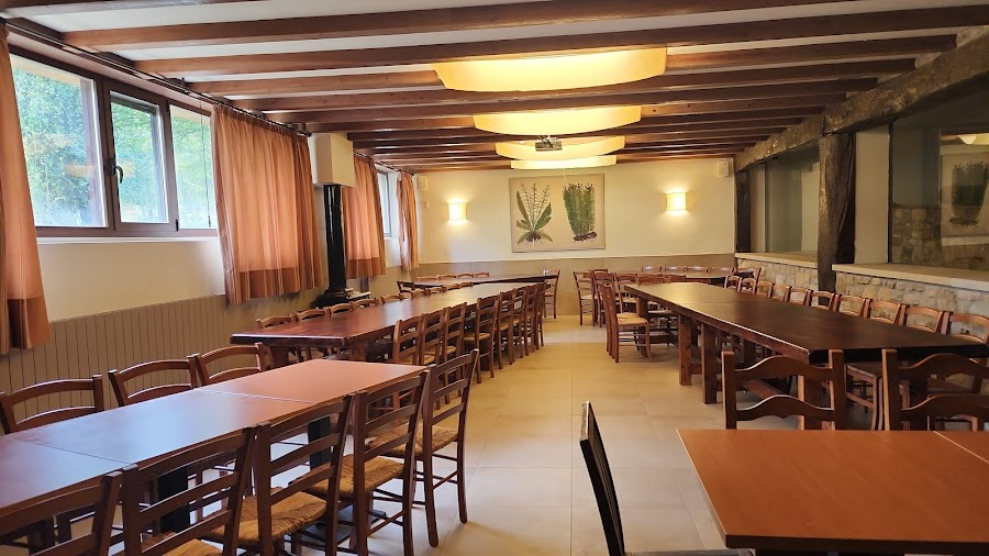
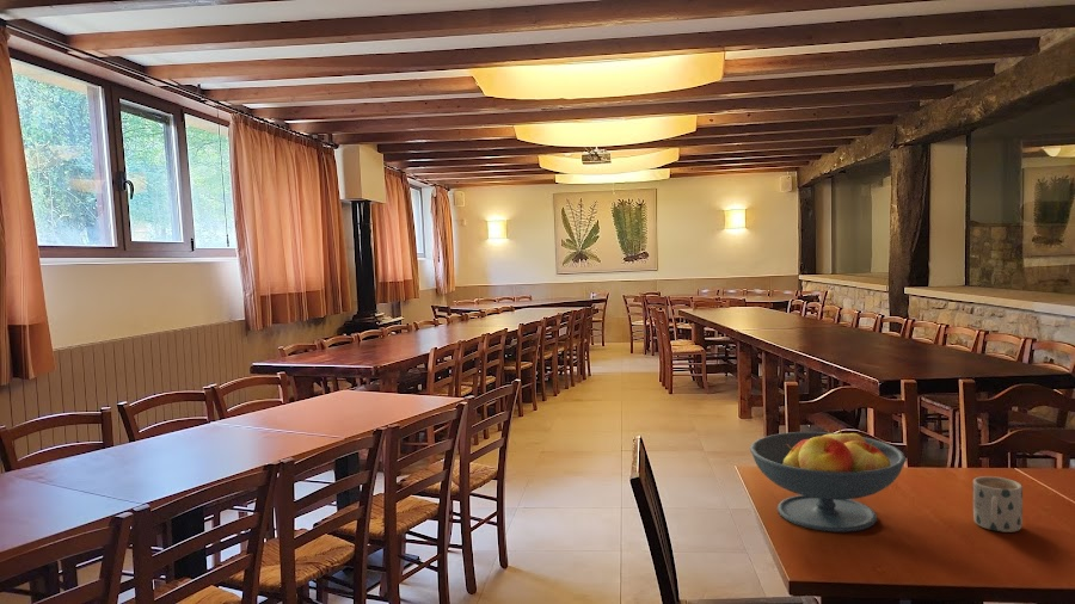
+ fruit bowl (824, 470)
+ mug (996, 506)
